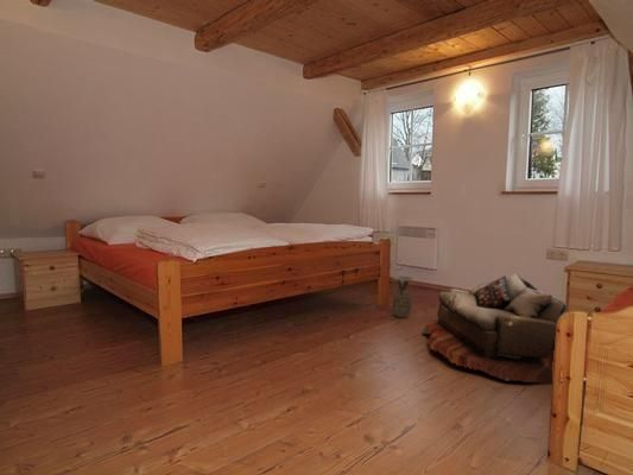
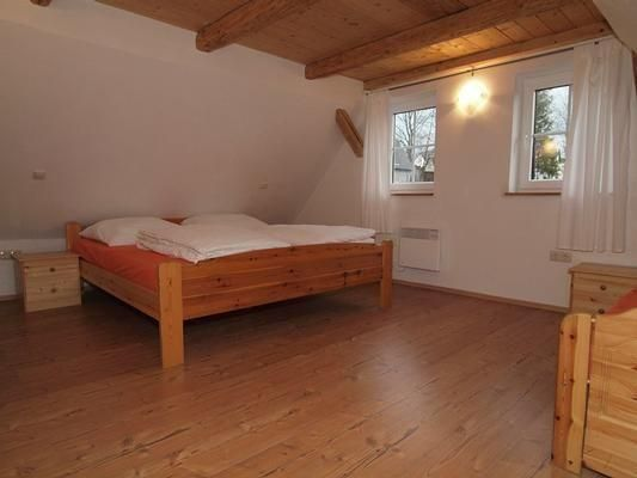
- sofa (485, 312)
- ceramic jug (401, 296)
